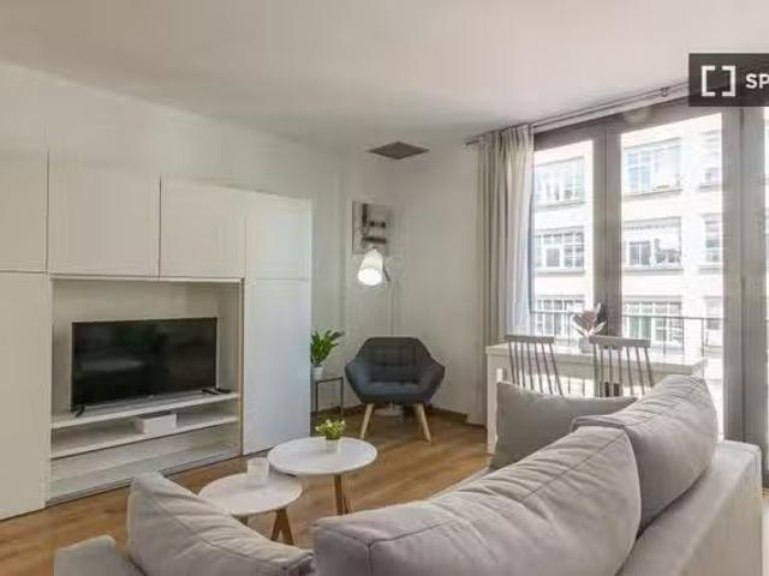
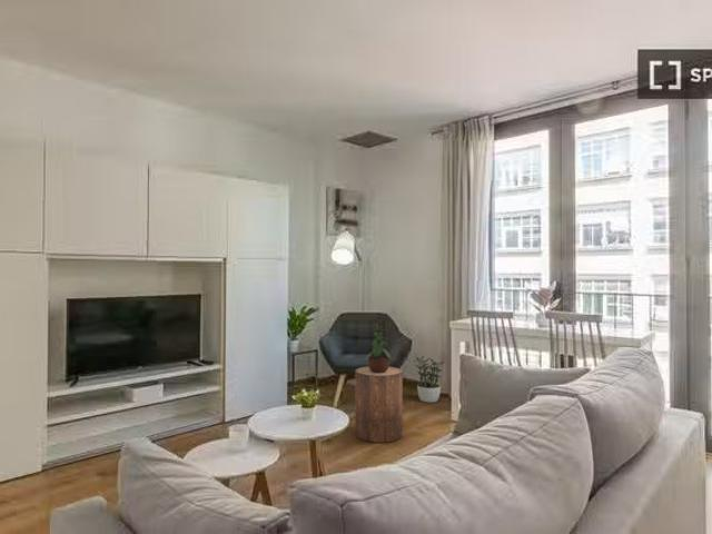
+ stool (378, 402)
+ potted plant (377, 346)
+ potted plant (428, 377)
